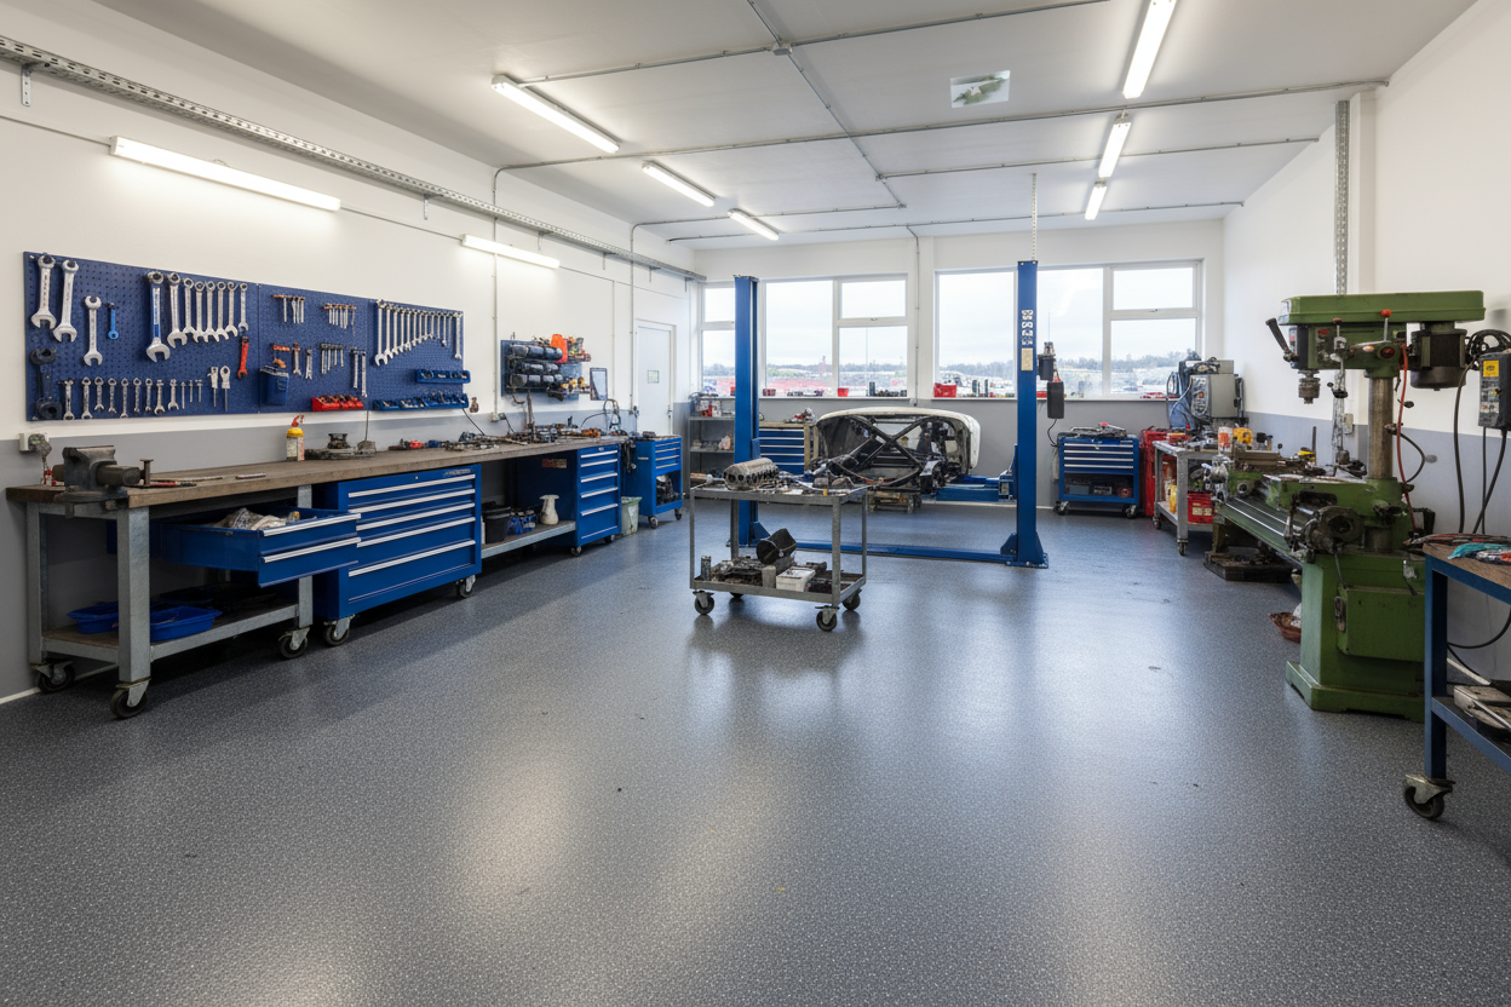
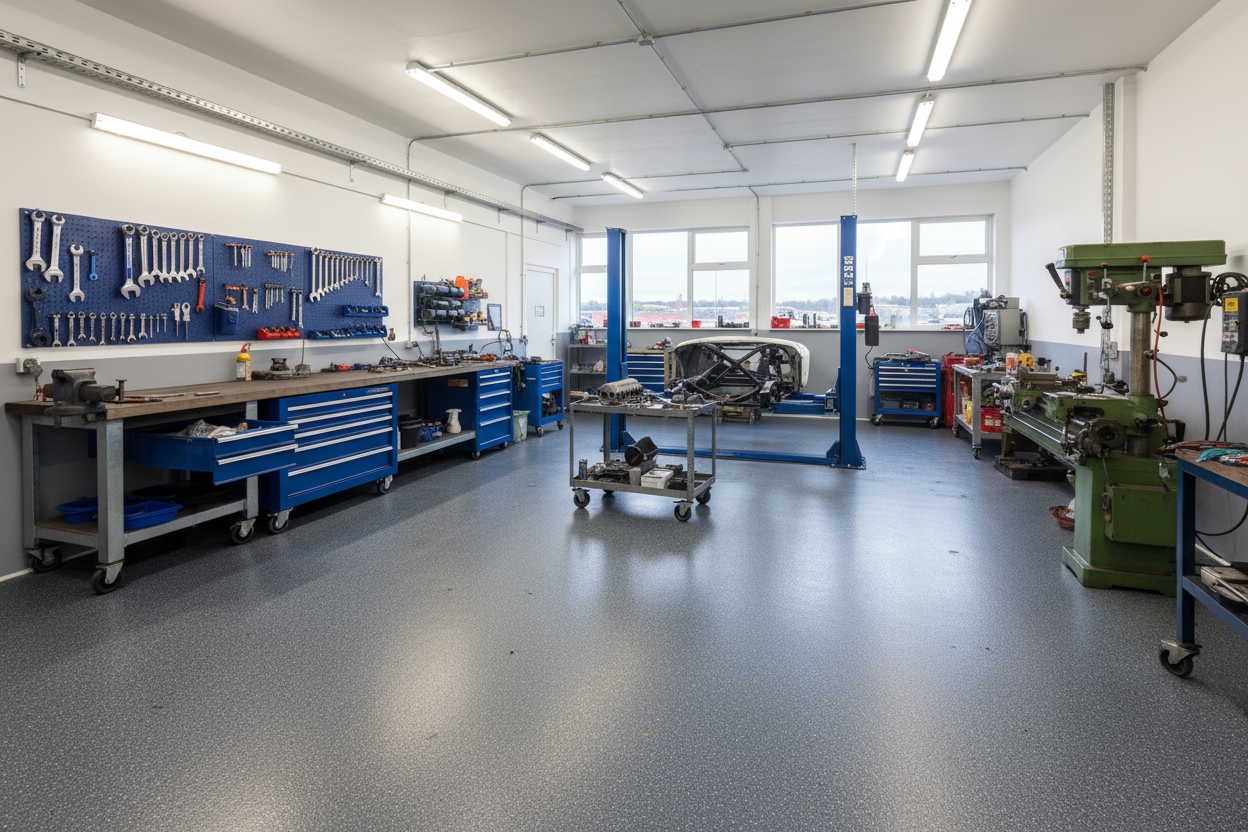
- terrain map (979, 85)
